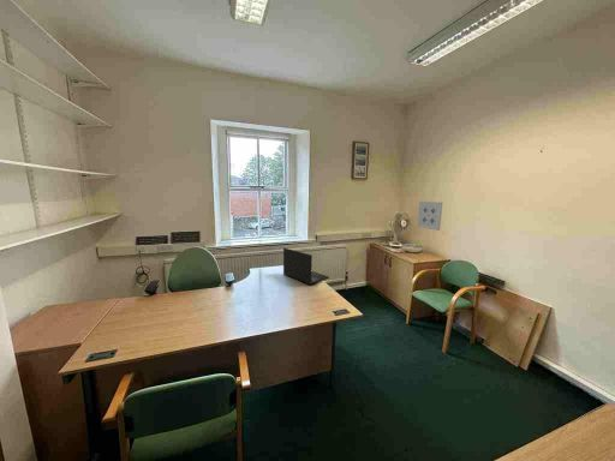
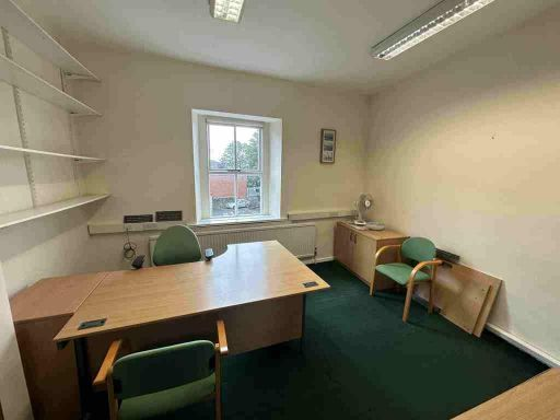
- wall art (429, 215)
- laptop (305, 263)
